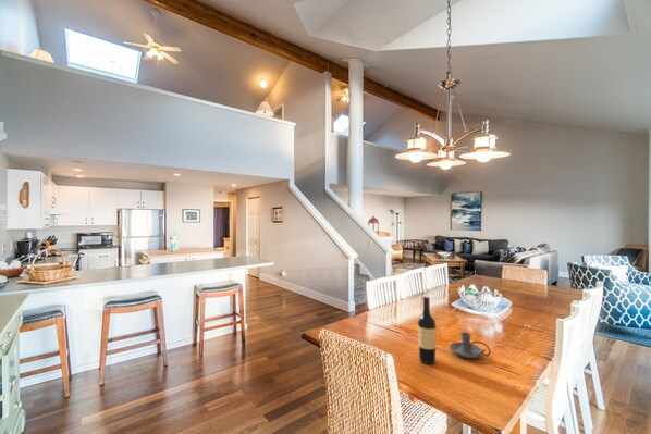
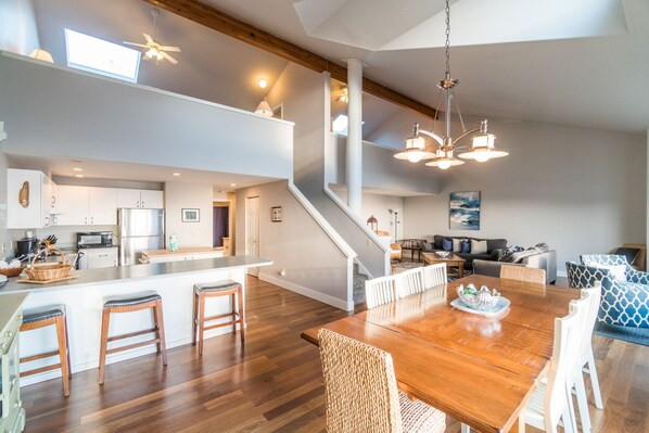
- wine bottle (427, 328)
- candle holder (469, 345)
